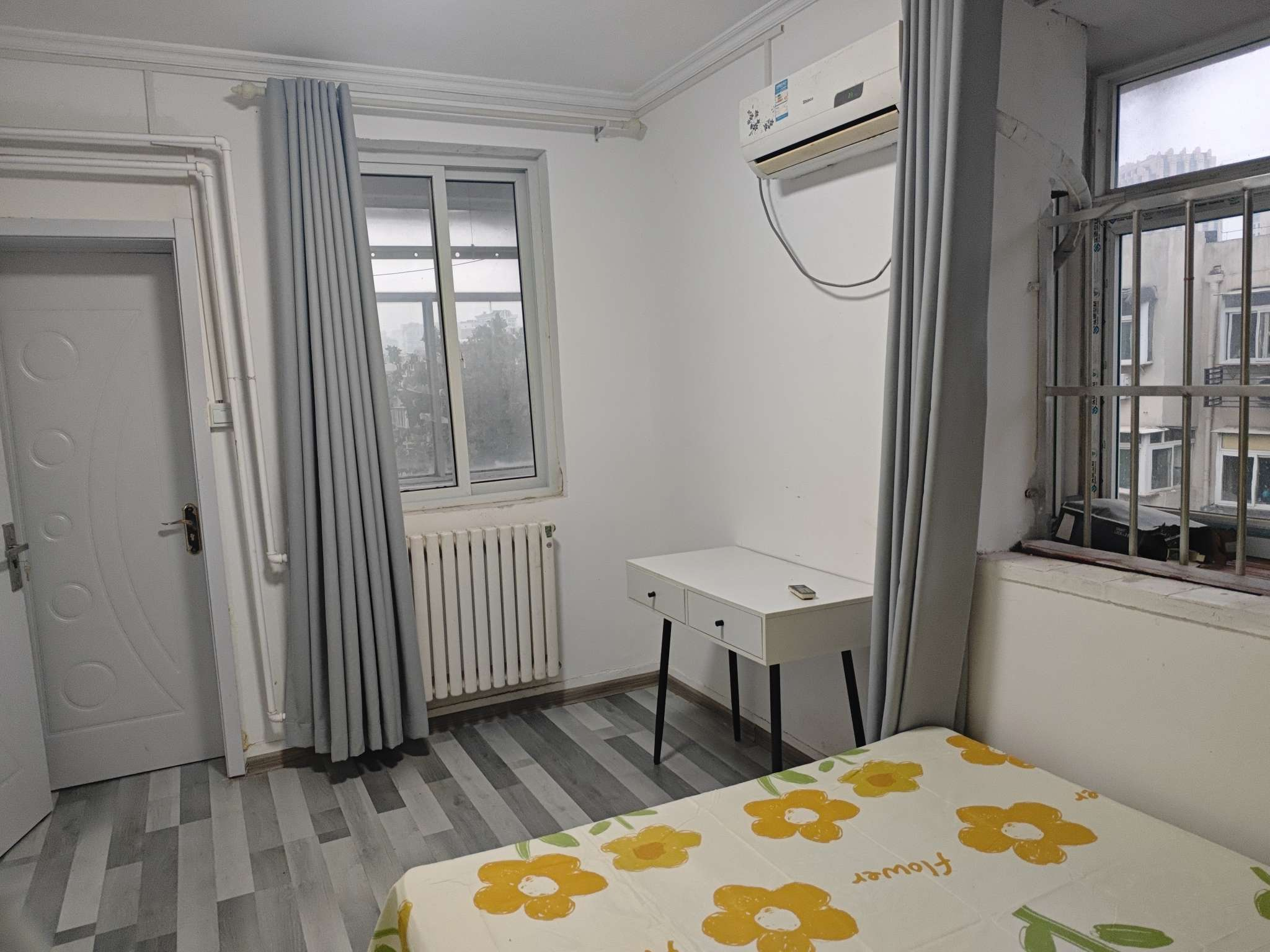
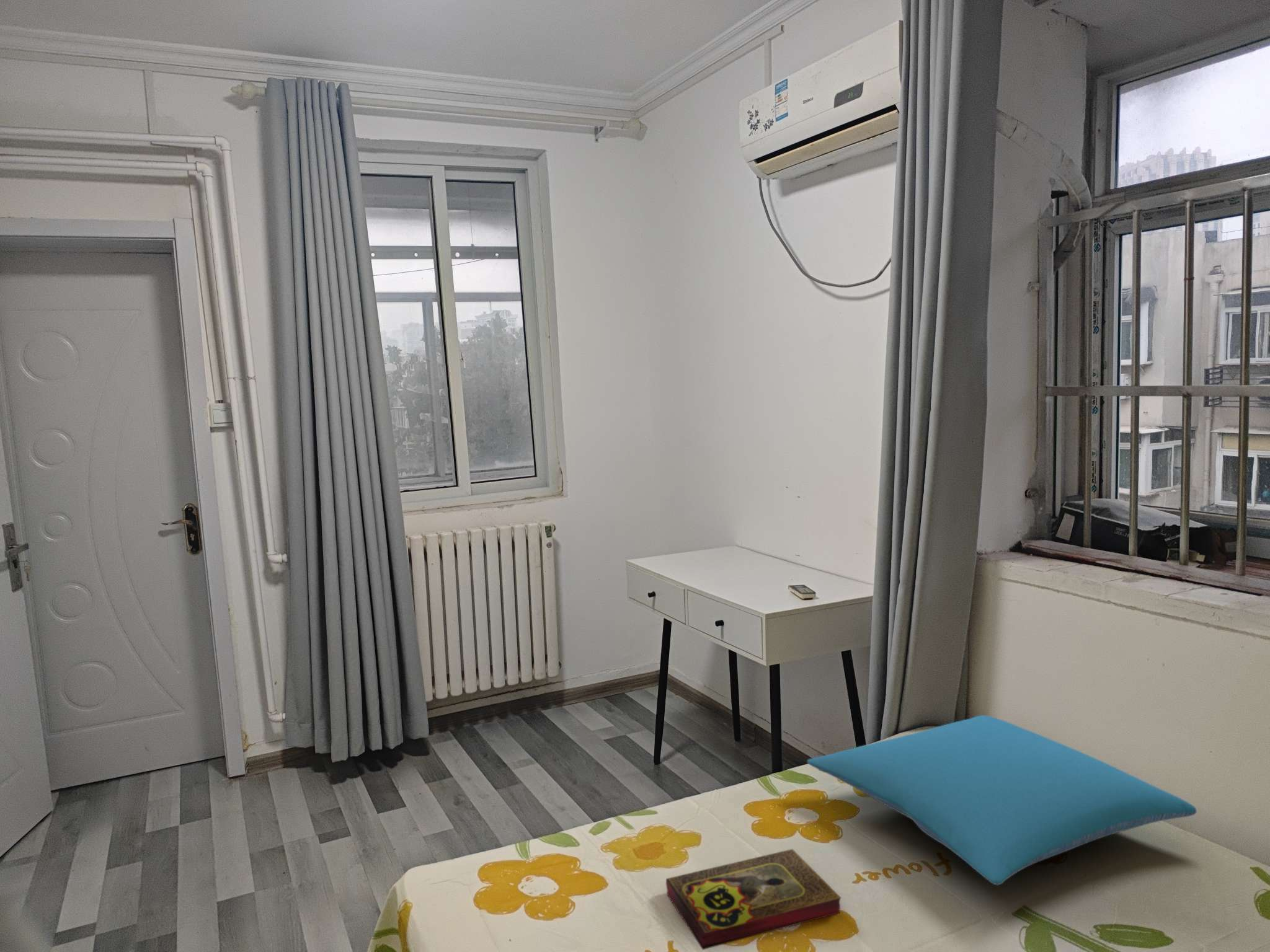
+ pillow (987, 784)
+ book (751, 895)
